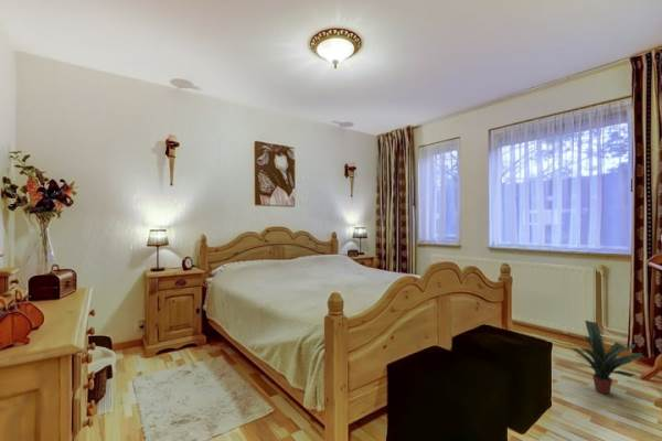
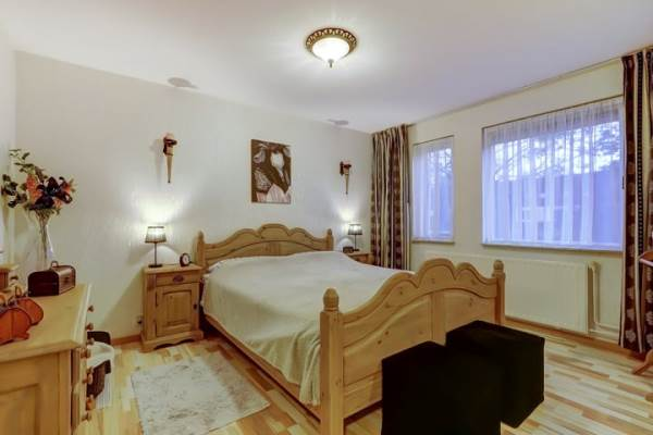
- potted plant (602, 359)
